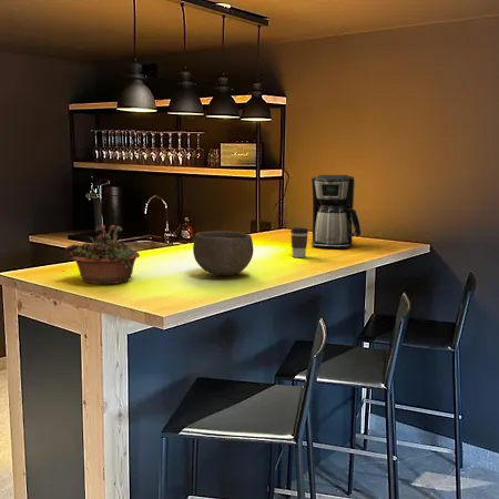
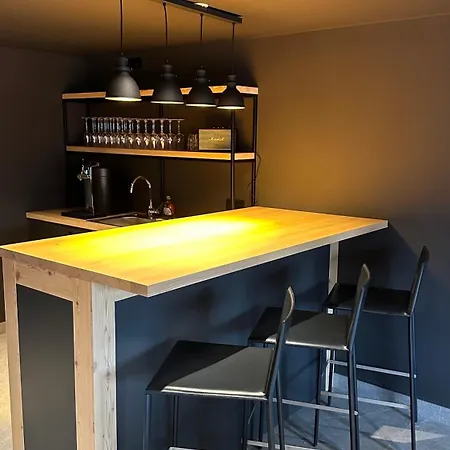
- coffee maker (338, 210)
- coffee cup (298, 242)
- bowl (223, 254)
- succulent planter (109, 253)
